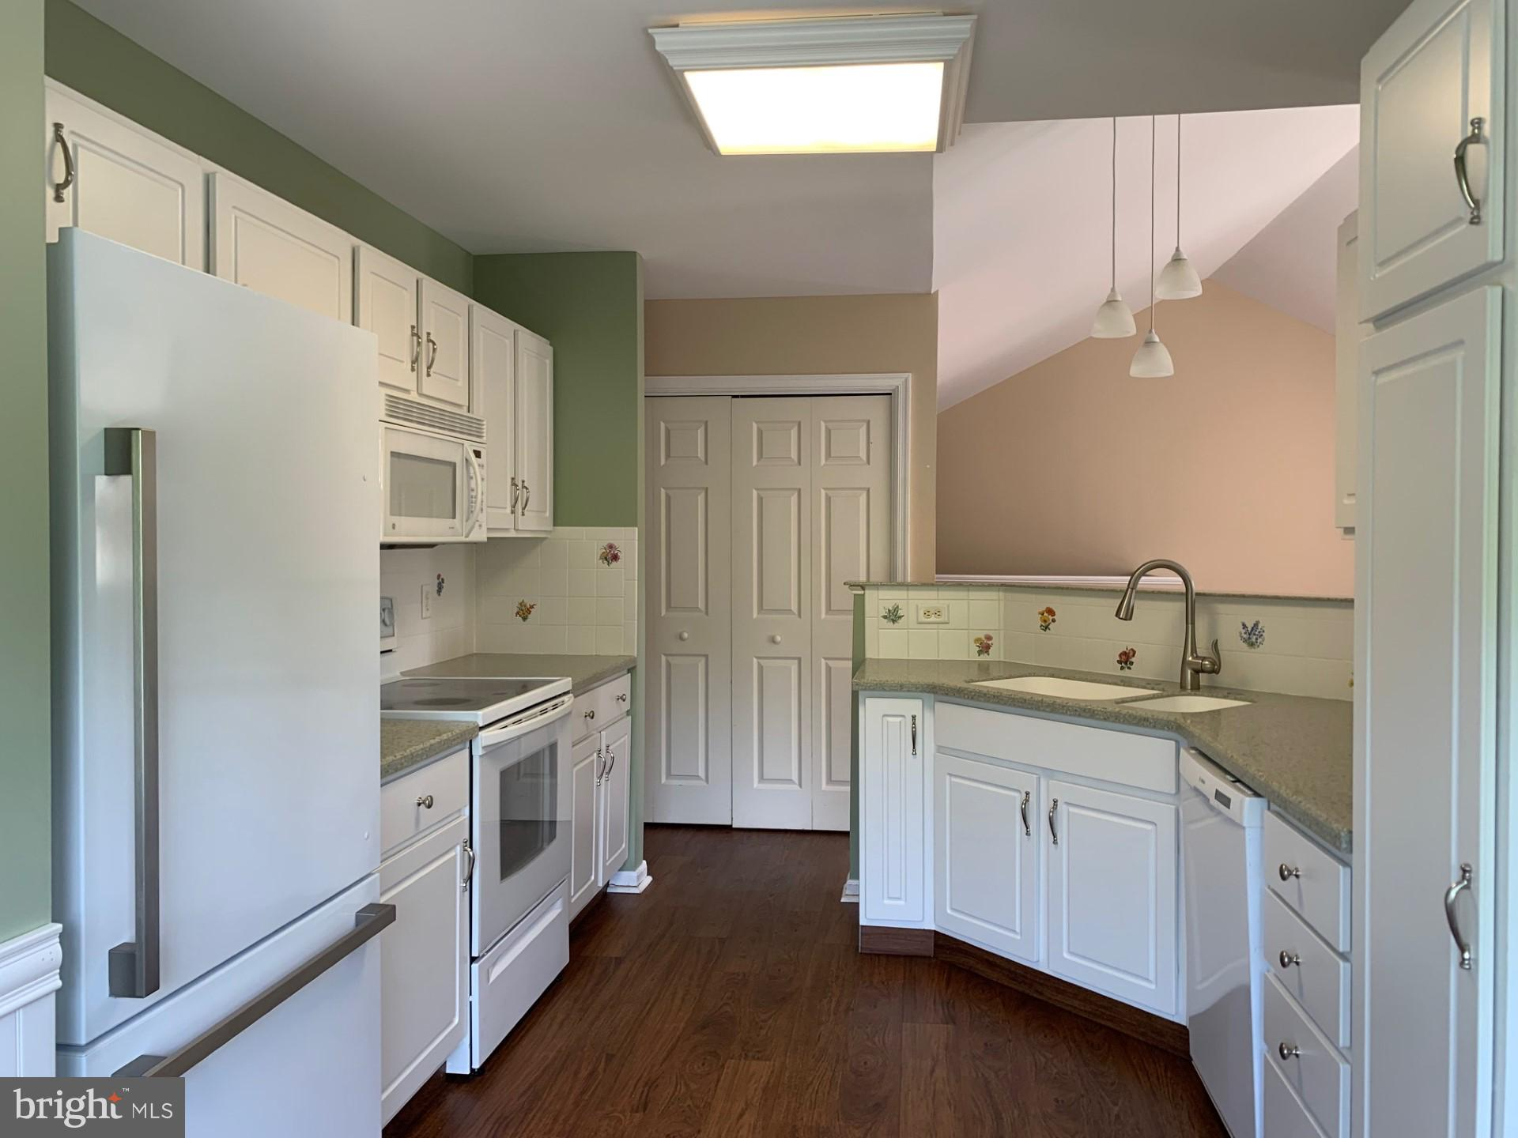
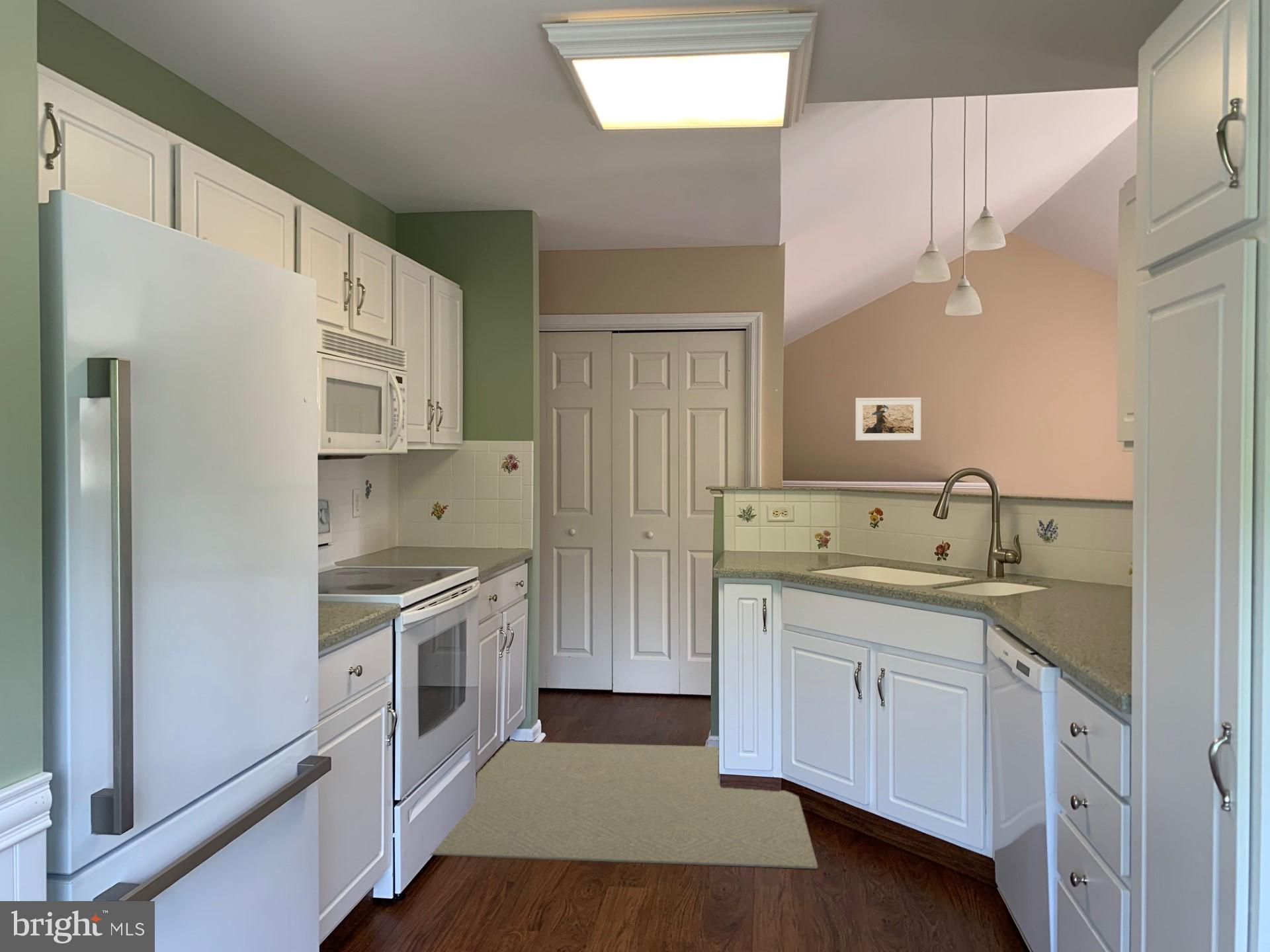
+ rug (568, 791)
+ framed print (888, 418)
